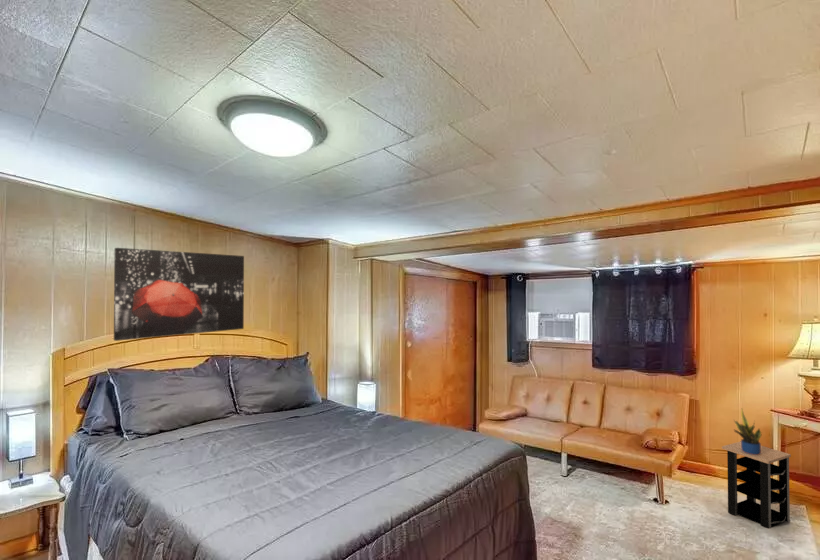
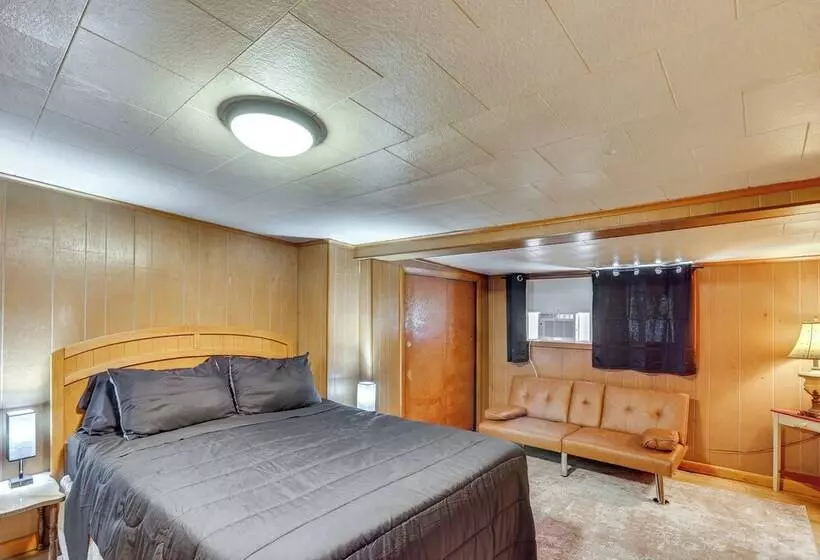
- side table (757, 483)
- wall art (186, 293)
- potted plant (745, 430)
